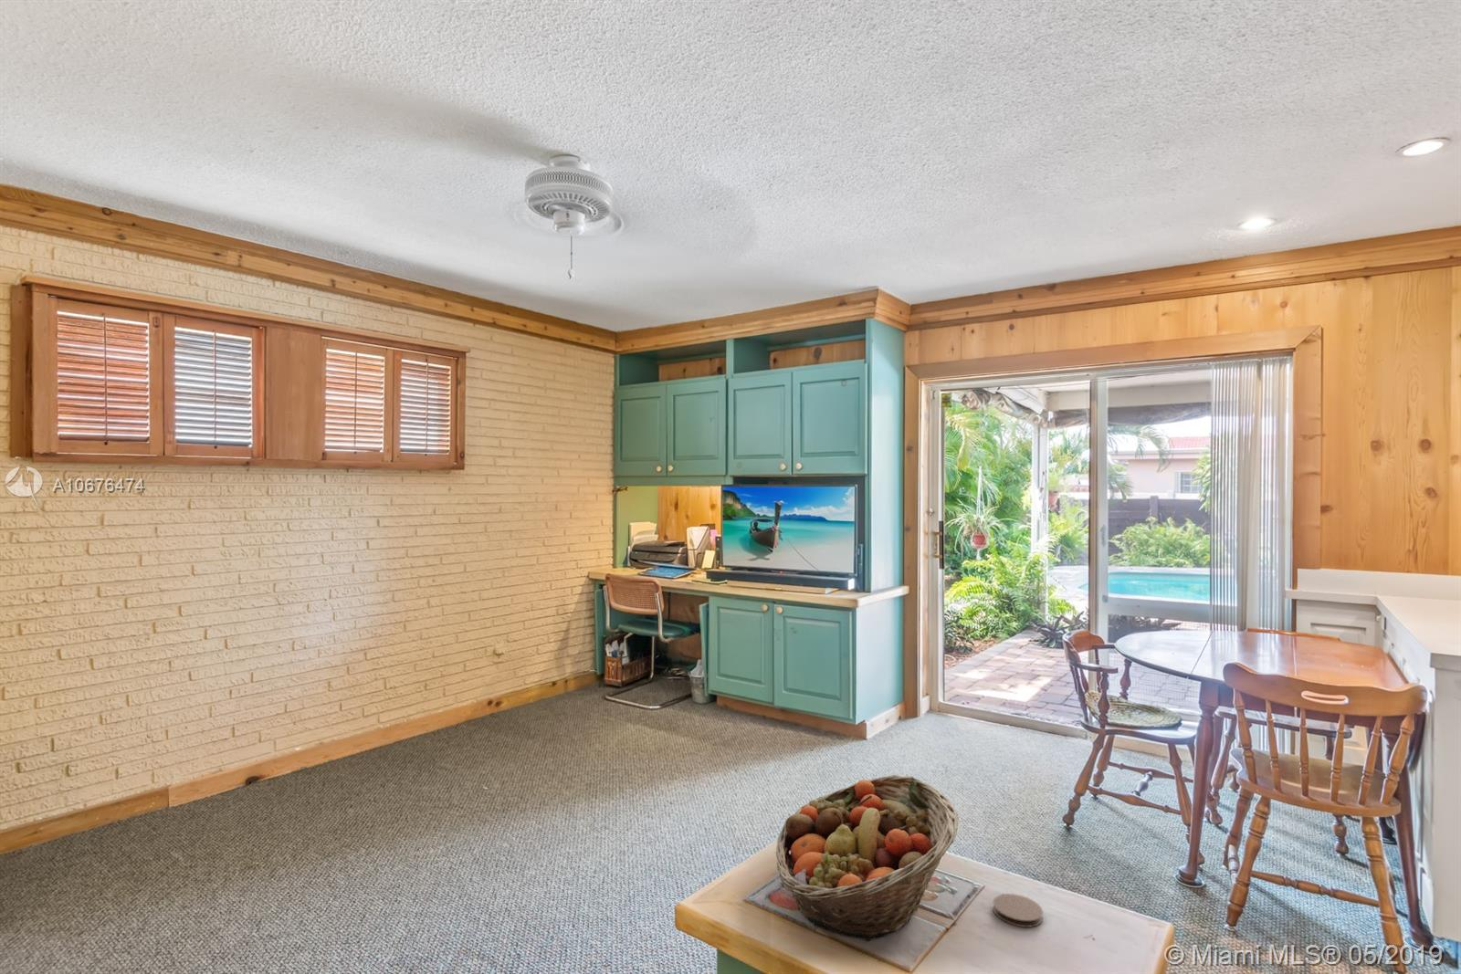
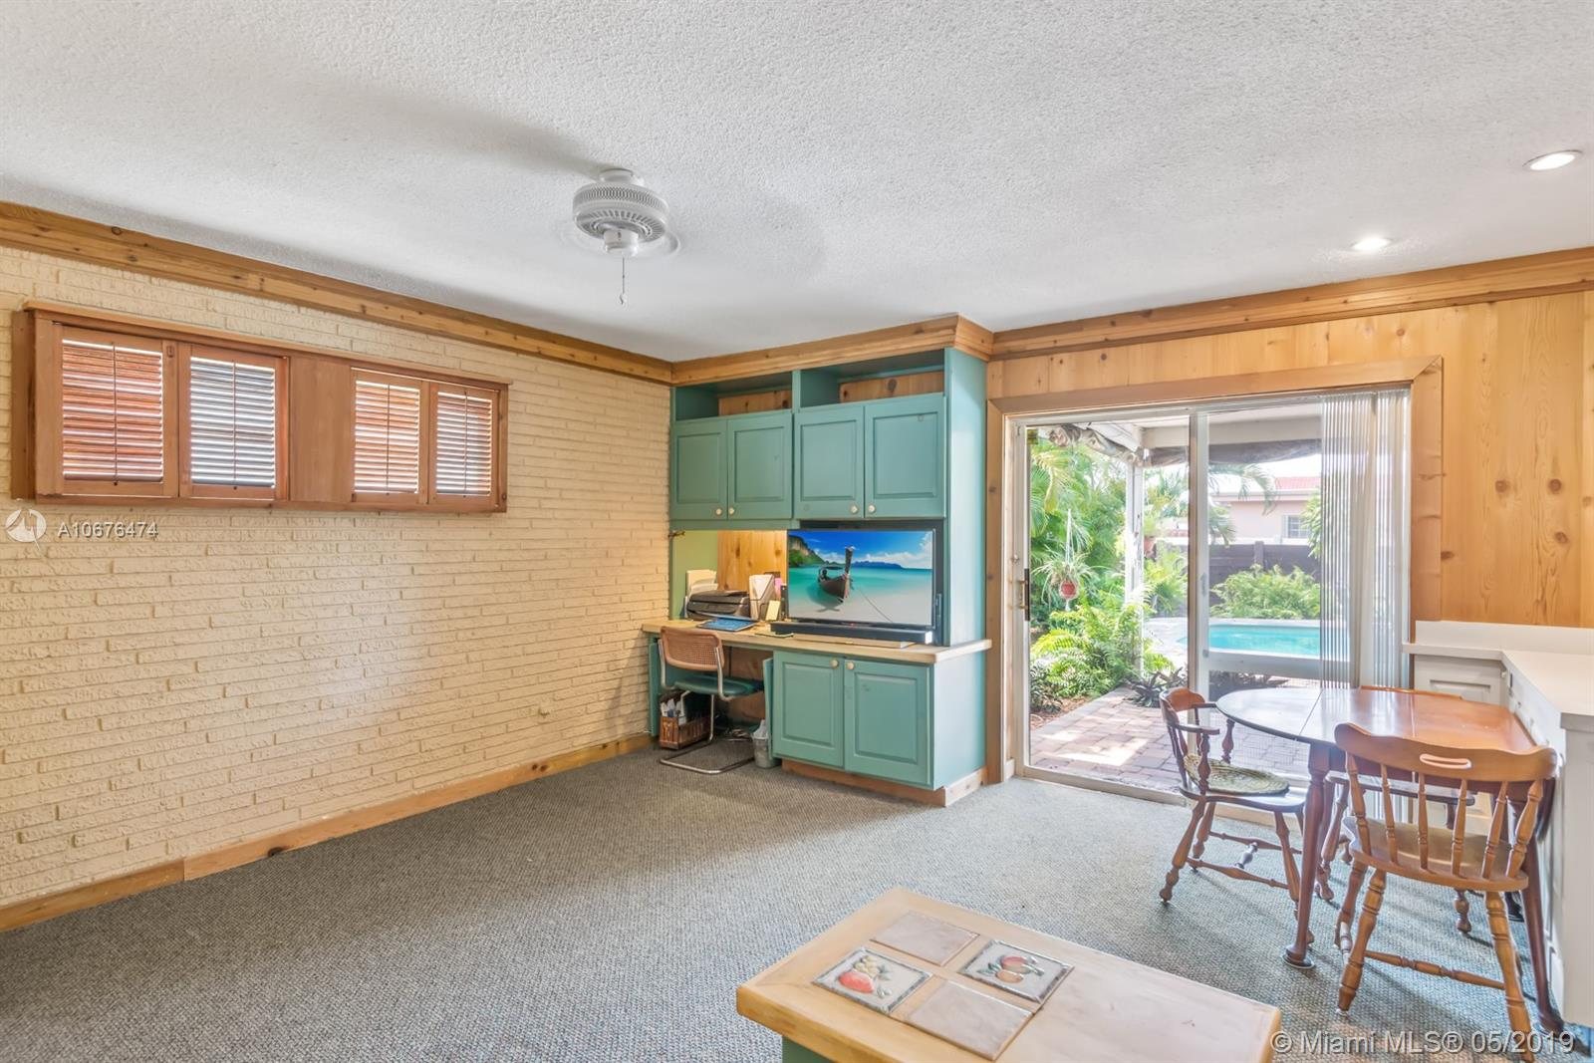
- fruit basket (863, 846)
- coaster (1017, 909)
